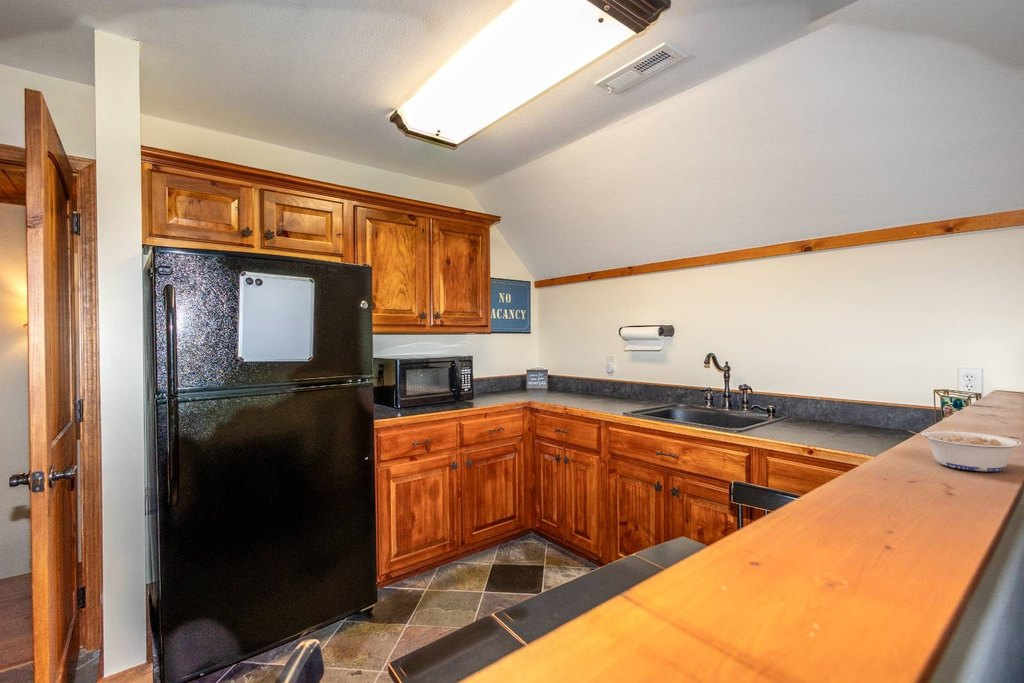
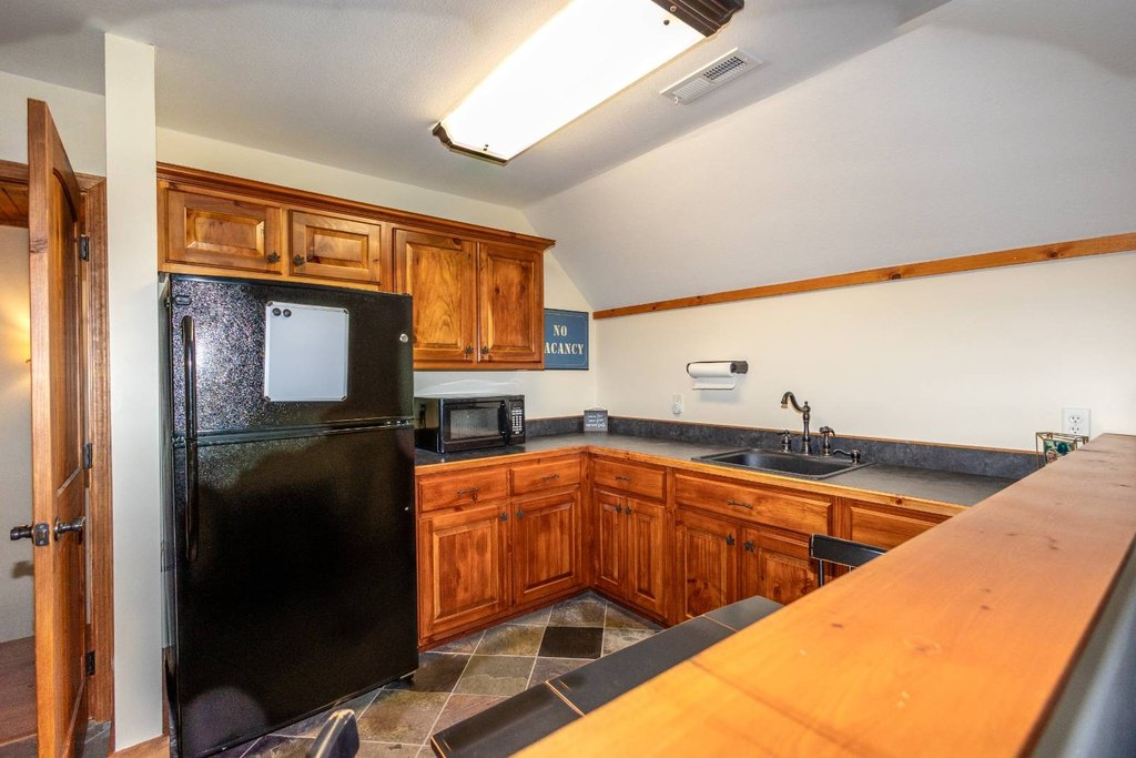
- legume (967, 448)
